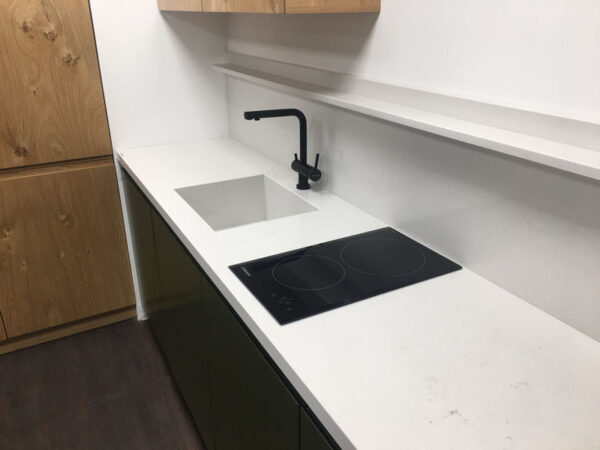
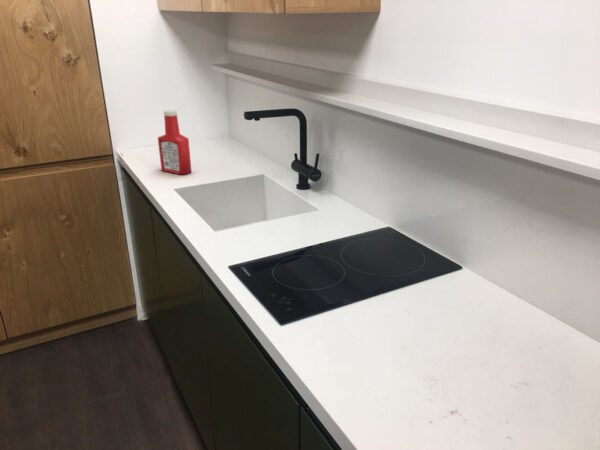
+ soap bottle (173, 141)
